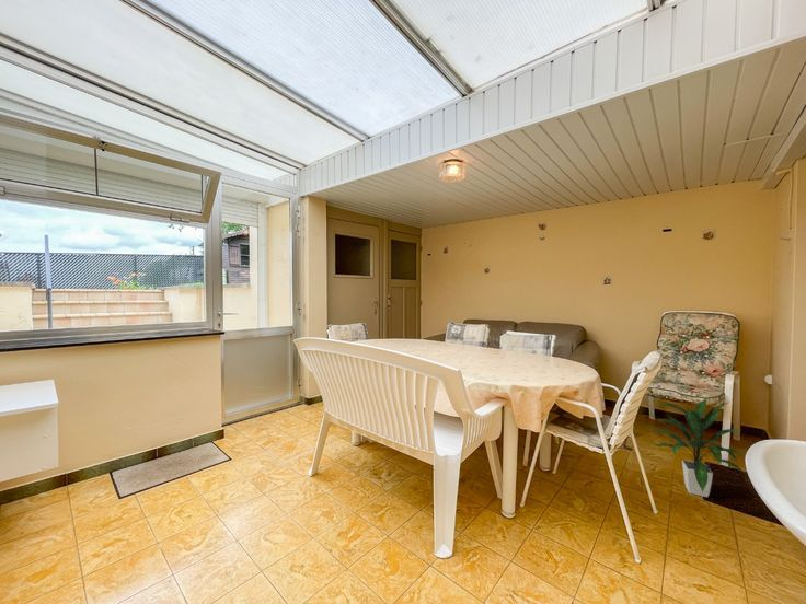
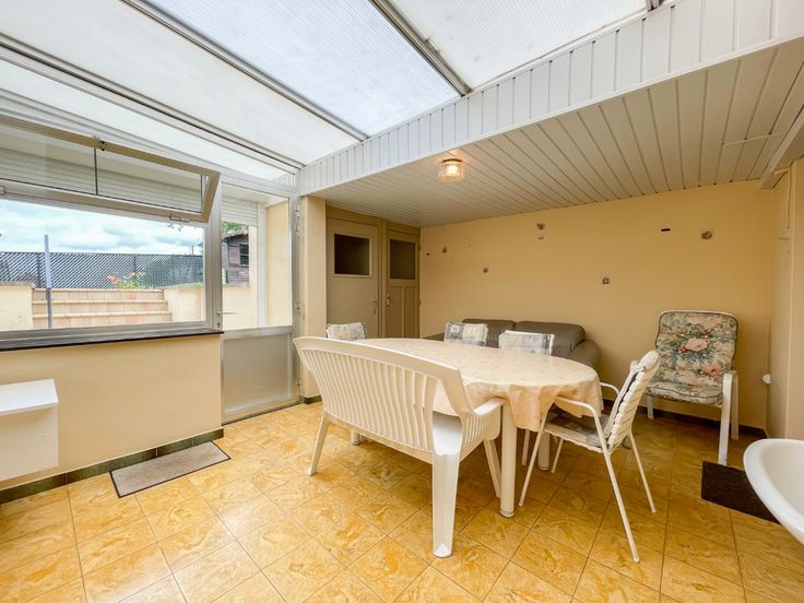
- indoor plant (695, 444)
